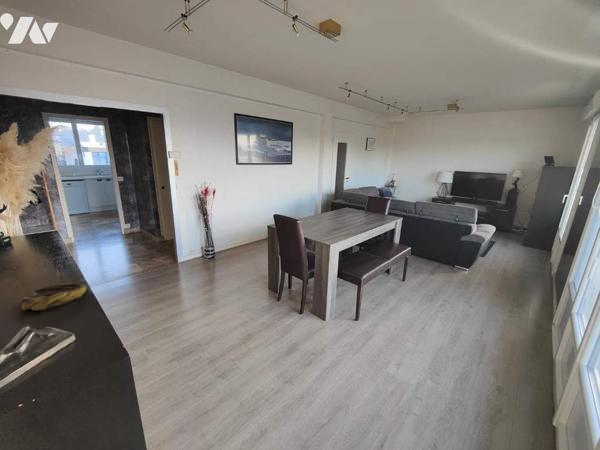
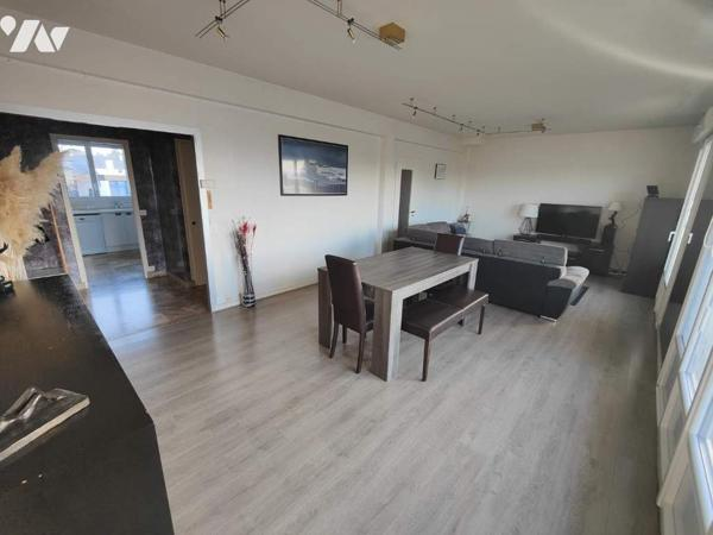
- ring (55, 294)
